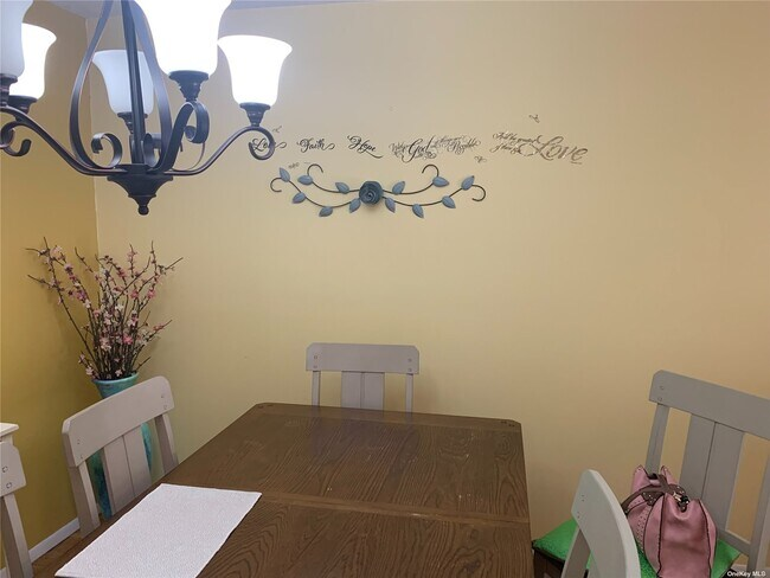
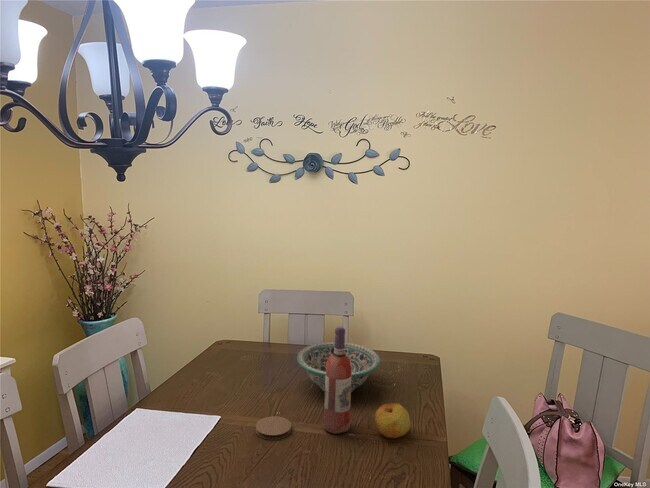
+ decorative bowl (325, 372)
+ wine bottle (338, 378)
+ apple (392, 420)
+ coaster (273, 427)
